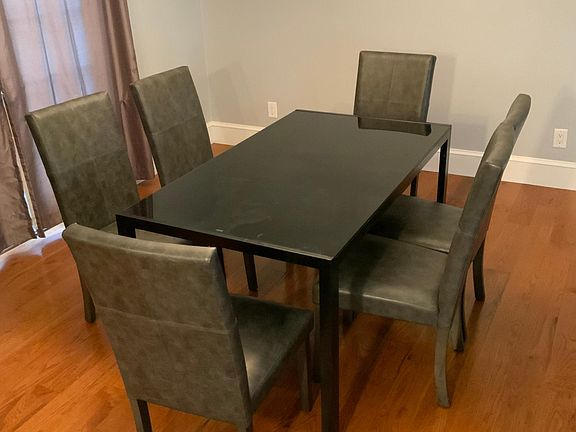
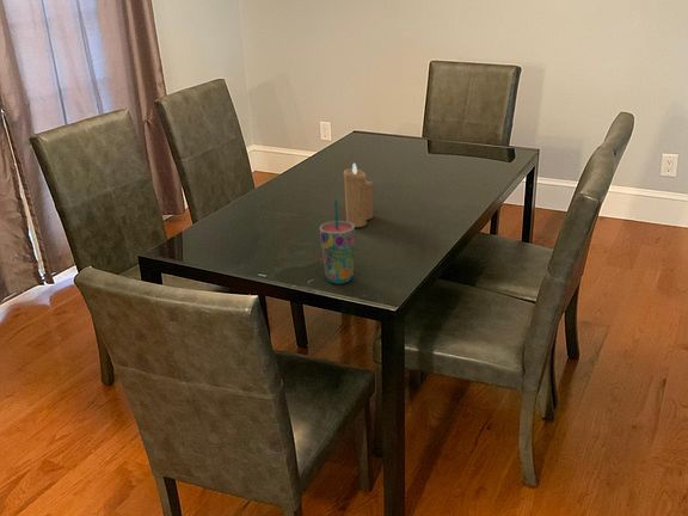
+ candle (358, 190)
+ cup (337, 240)
